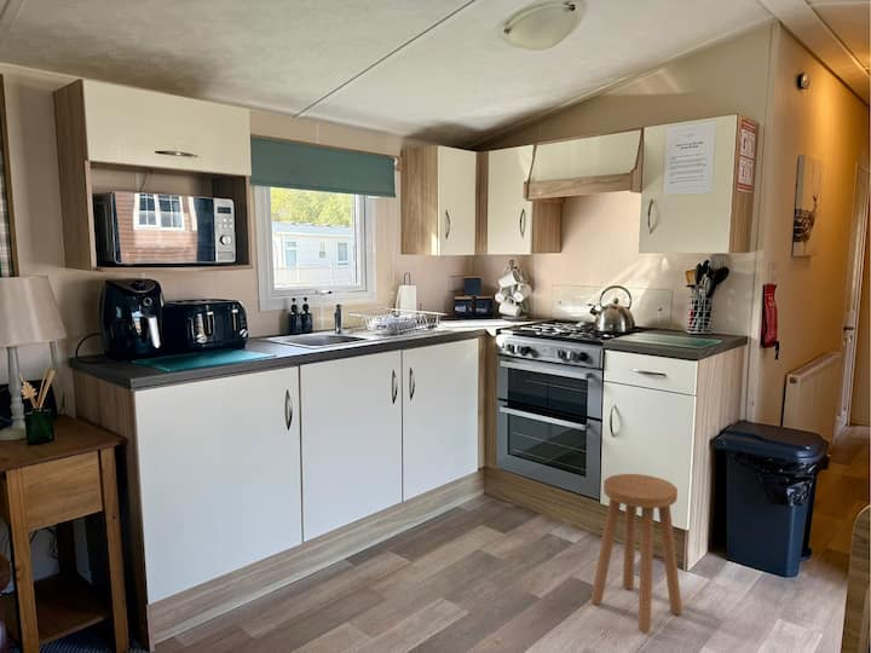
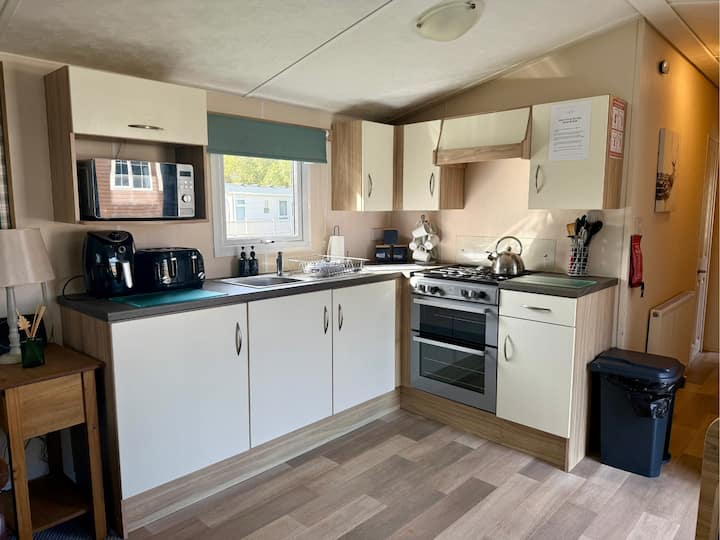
- stool (634, 547)
